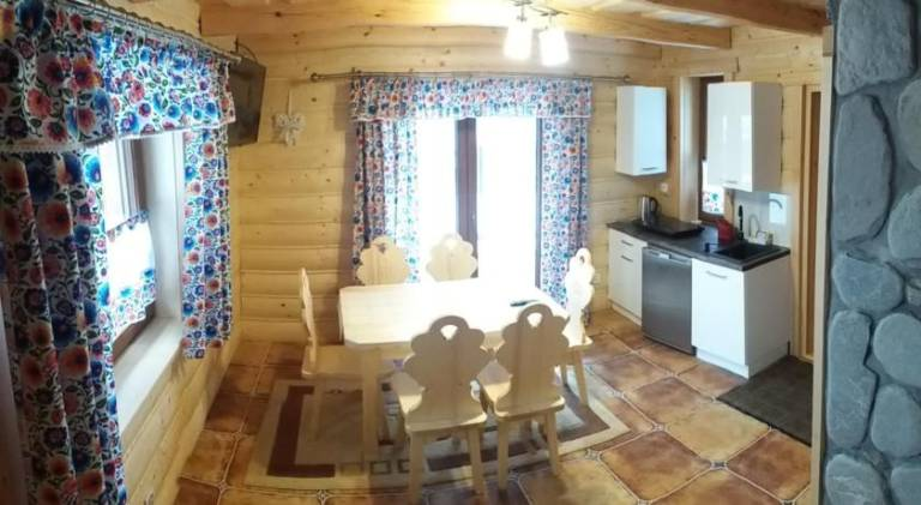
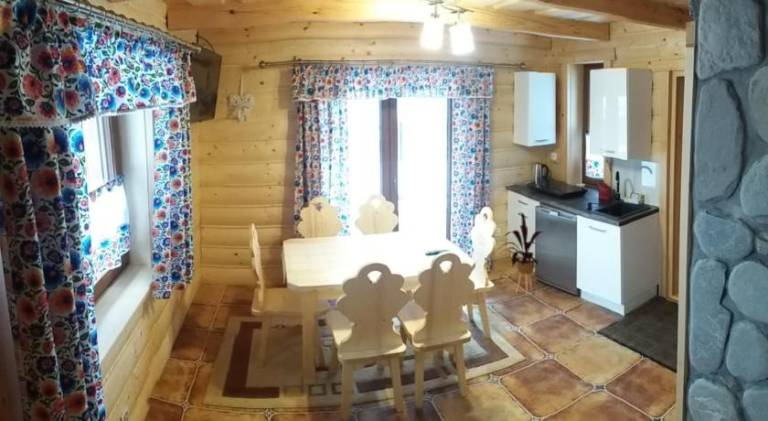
+ house plant (520, 252)
